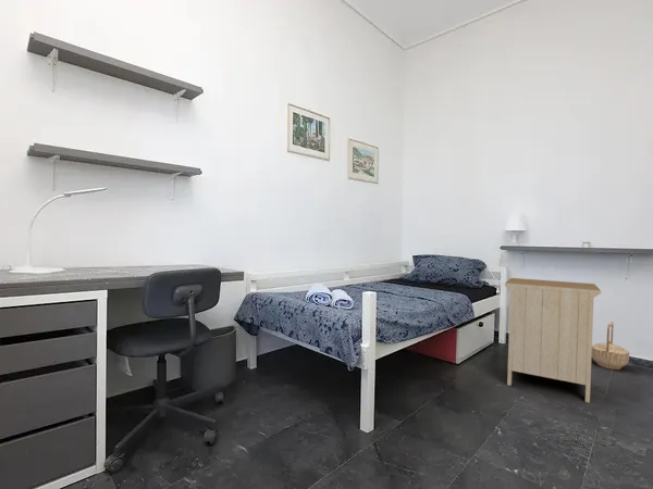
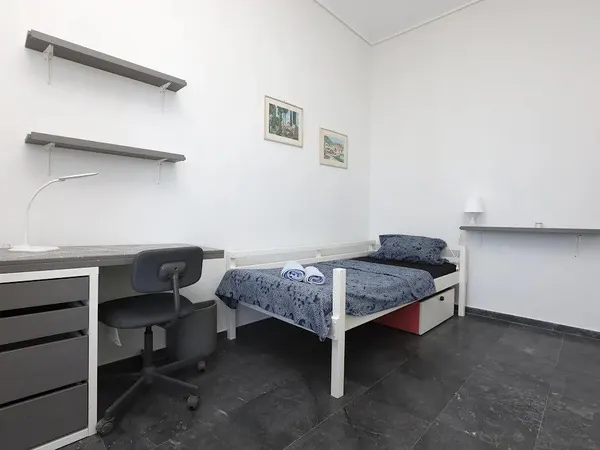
- basket (609, 343)
- nightstand (549, 333)
